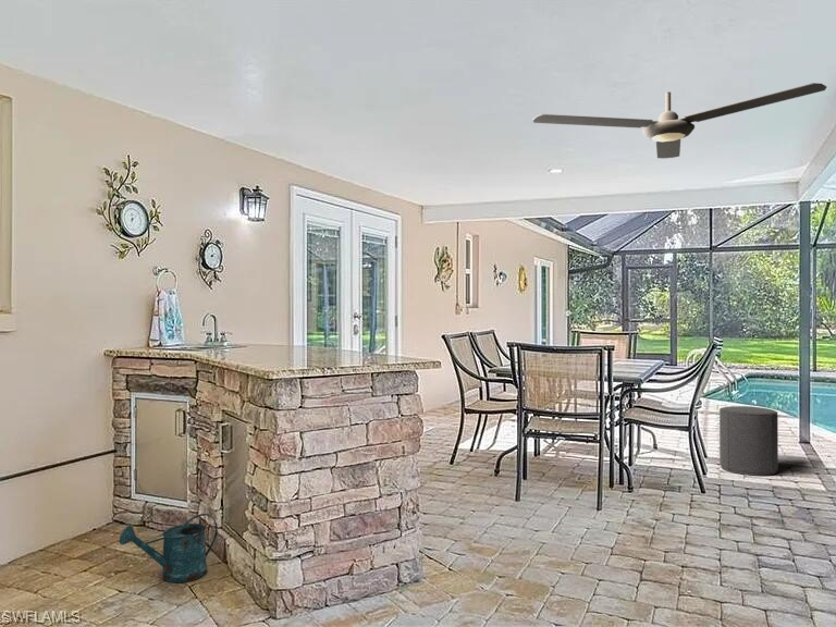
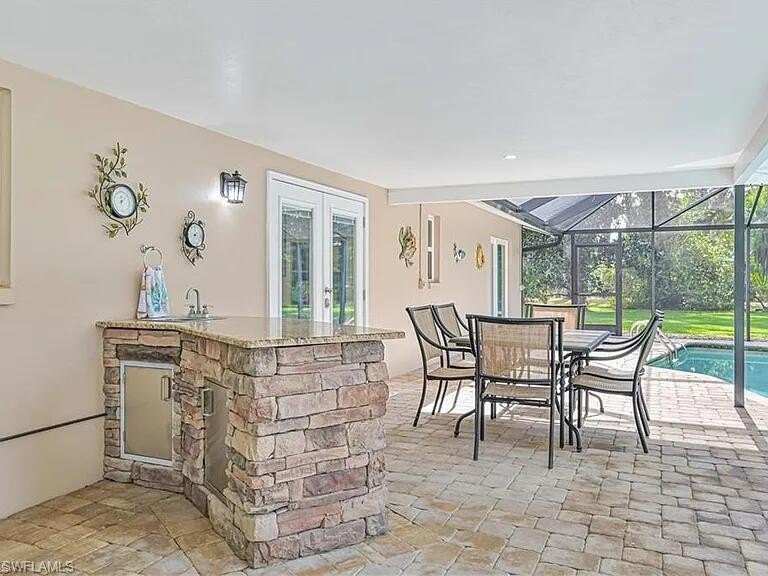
- stool (748, 438)
- ceiling fan (667, 124)
- watering can (170, 548)
